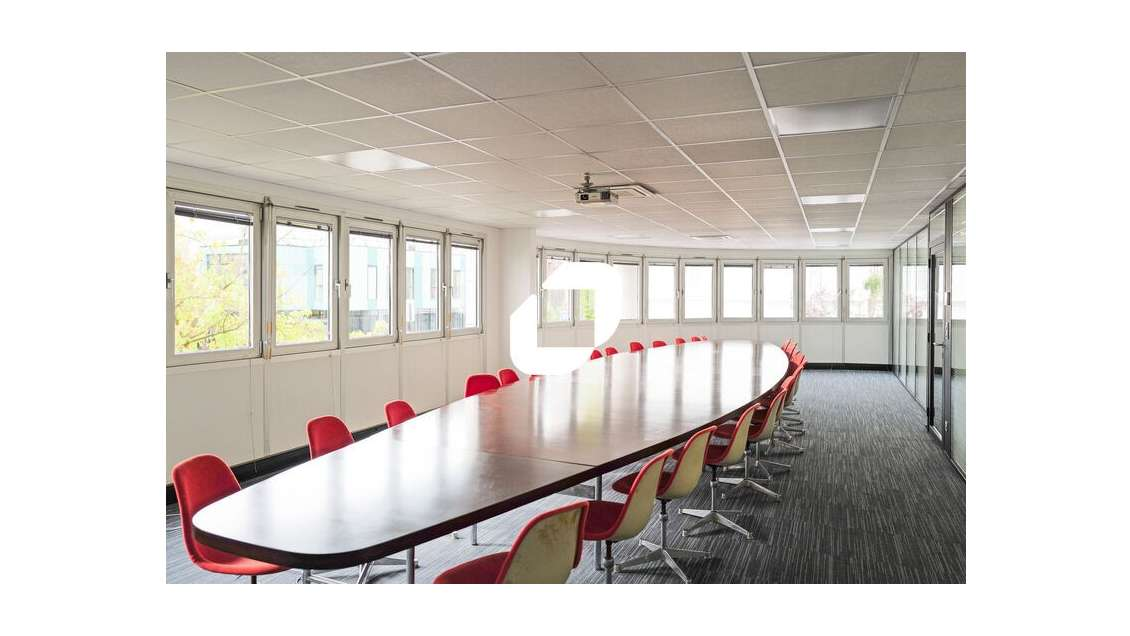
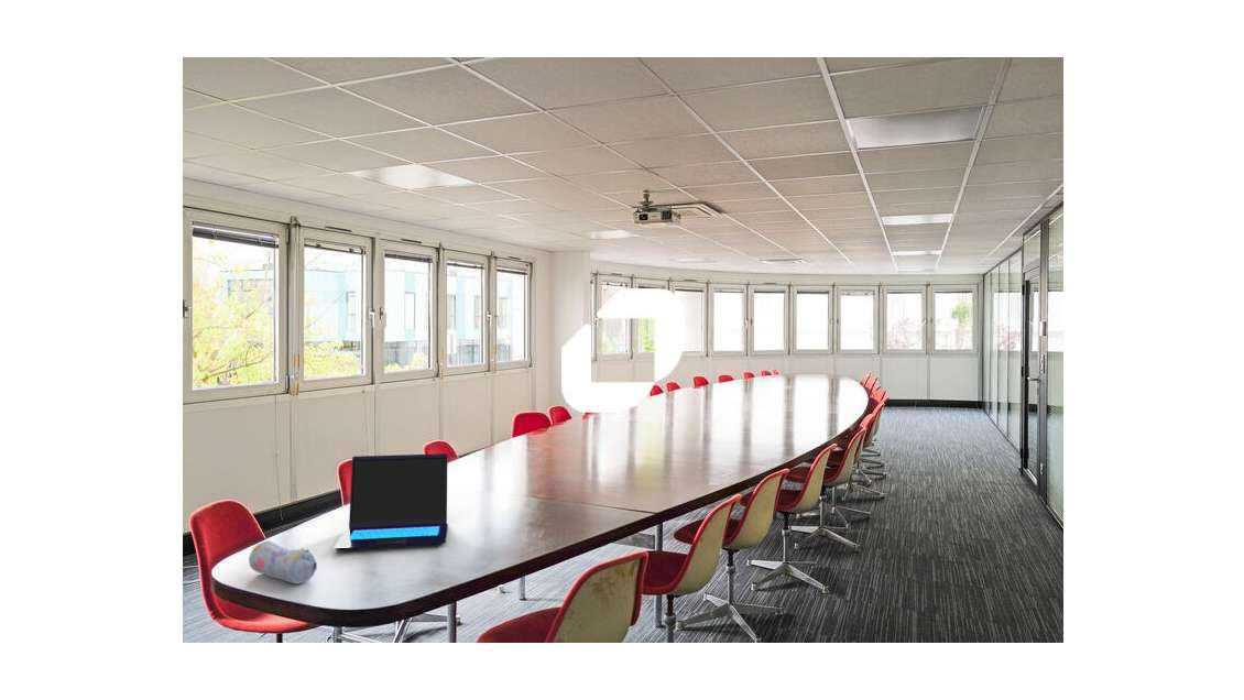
+ laptop (395, 497)
+ pencil case (282, 561)
